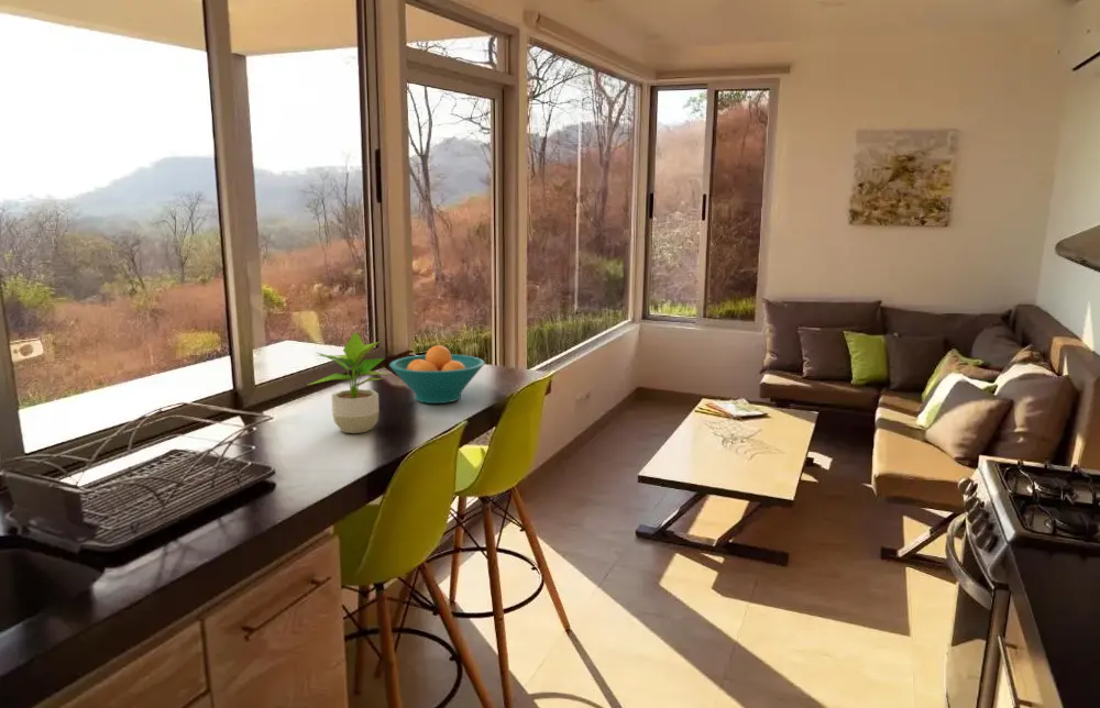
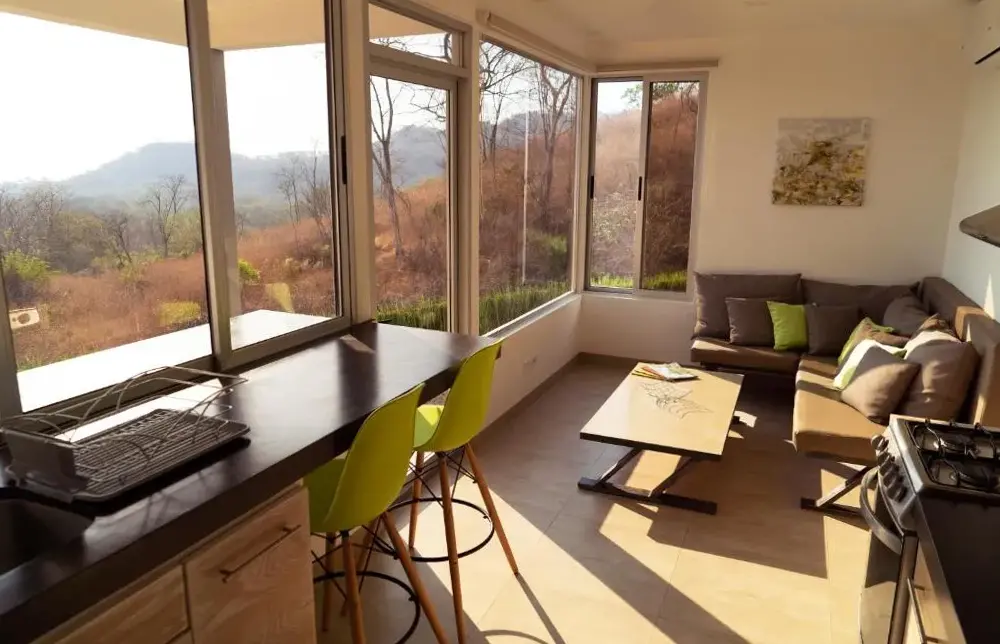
- fruit bowl (437, 372)
- potted plant (349, 381)
